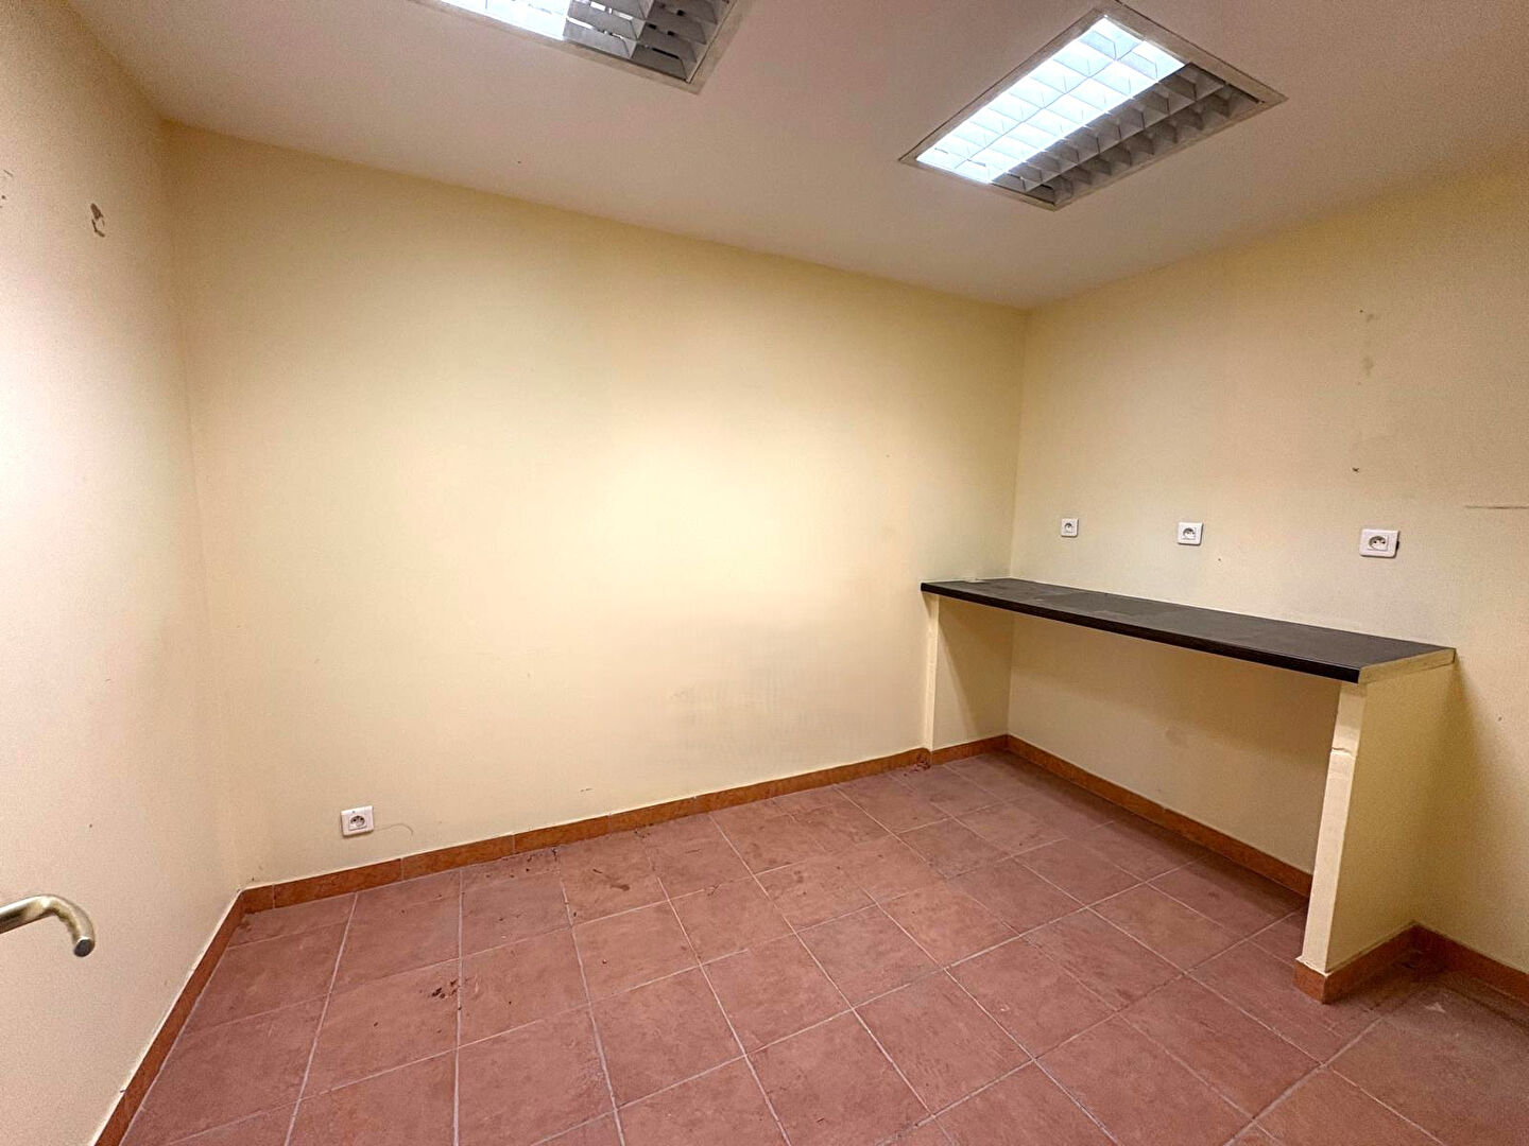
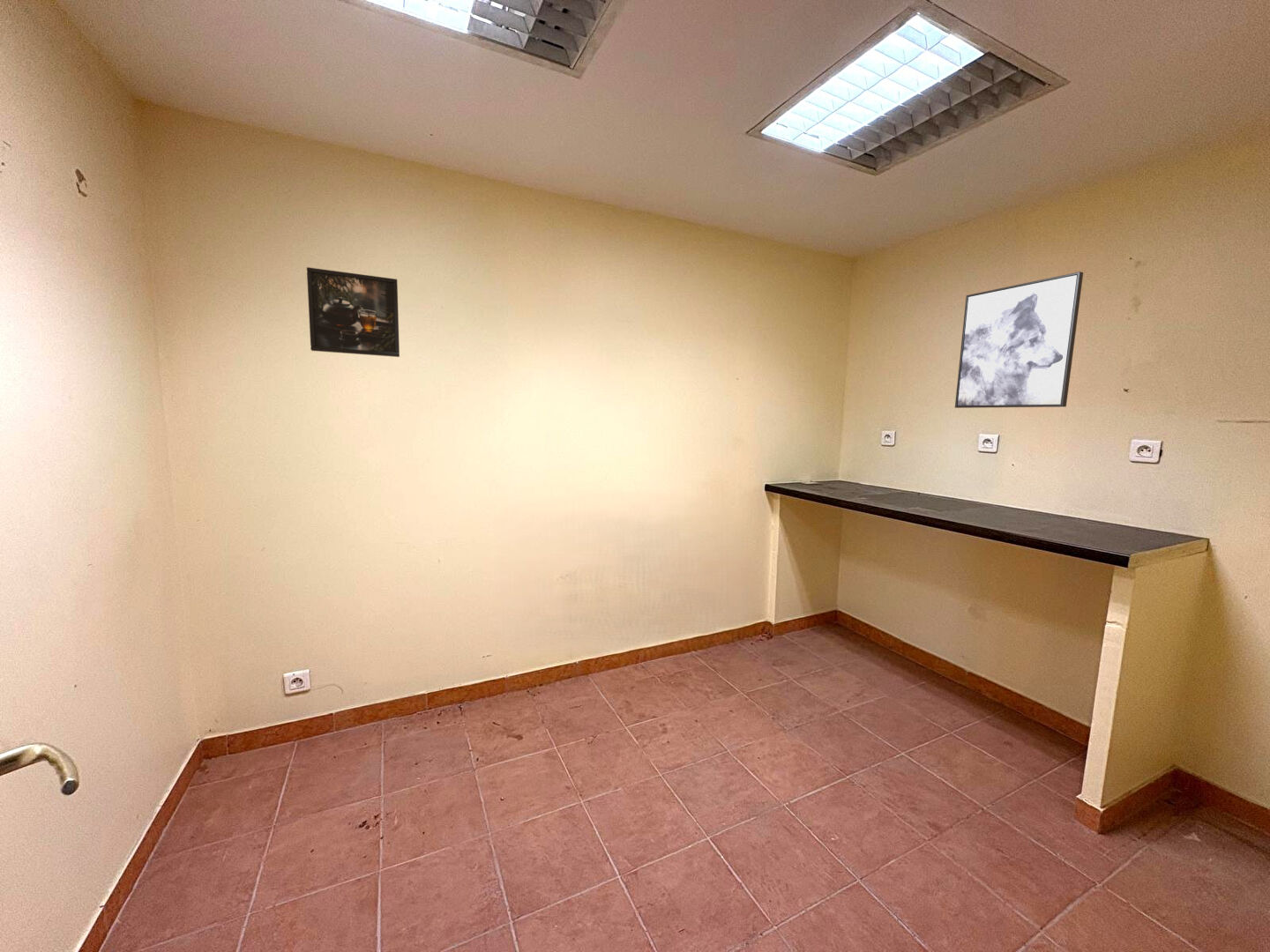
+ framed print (355, 314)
+ wall art (1012, 346)
